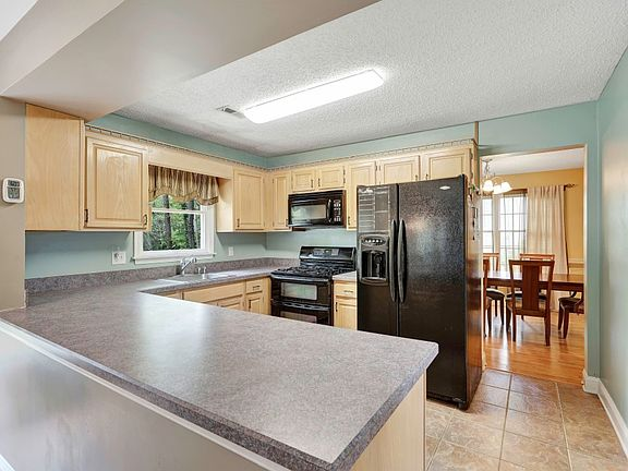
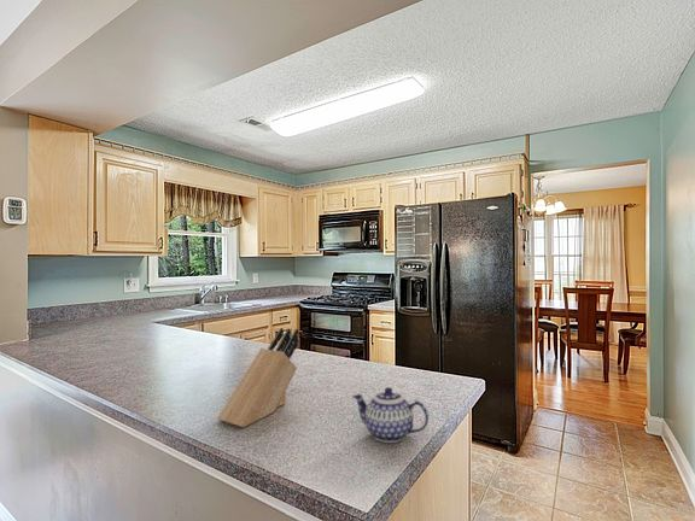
+ teapot (389, 411)
+ knife block (264, 370)
